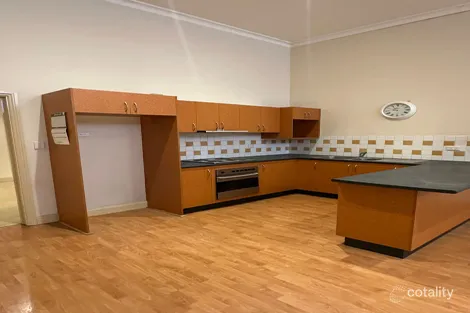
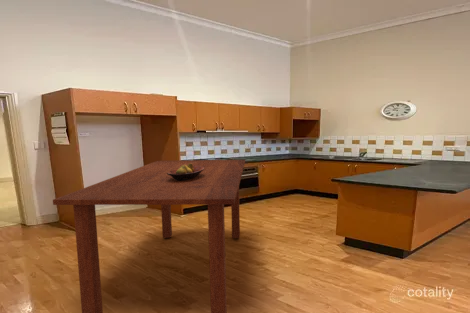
+ fruit bowl (186, 170)
+ dining table (171, 224)
